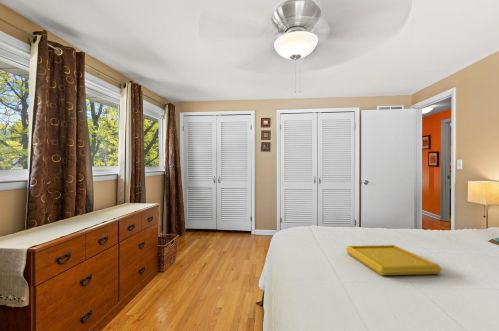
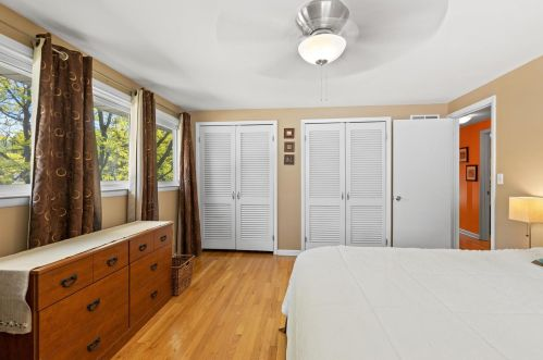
- serving tray (388, 258)
